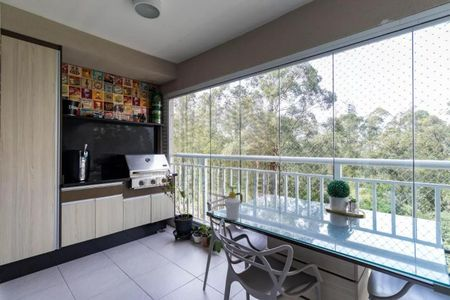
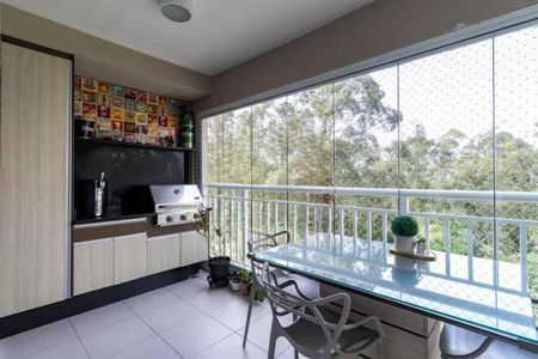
- soap bottle (232, 202)
